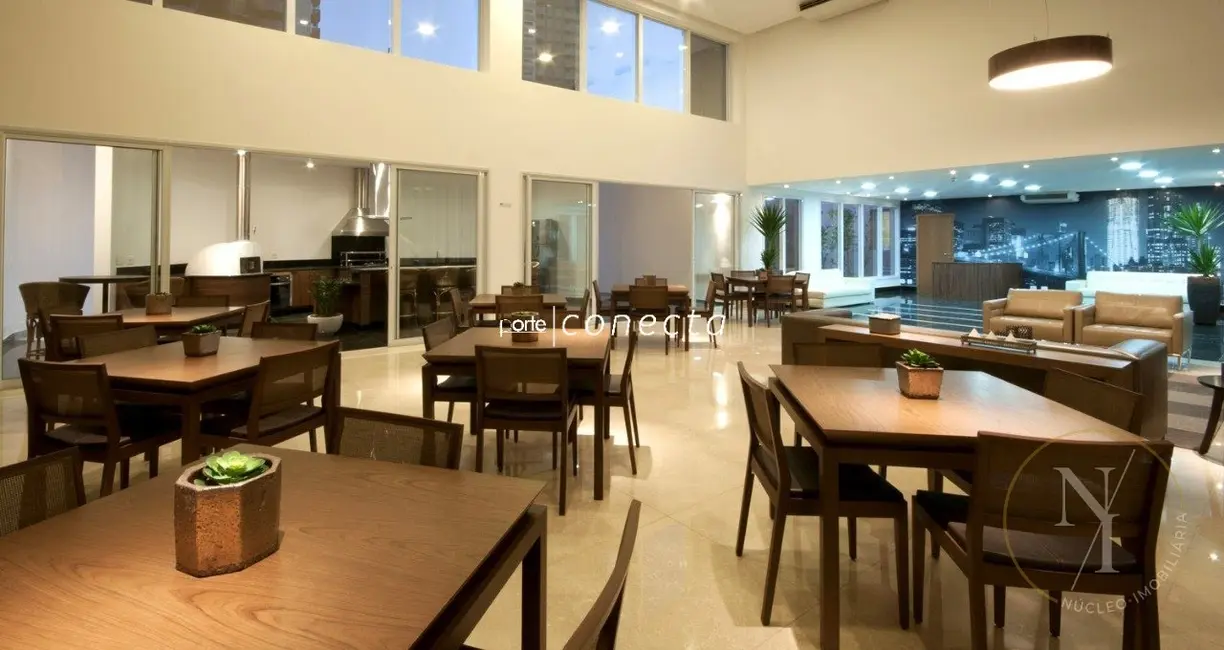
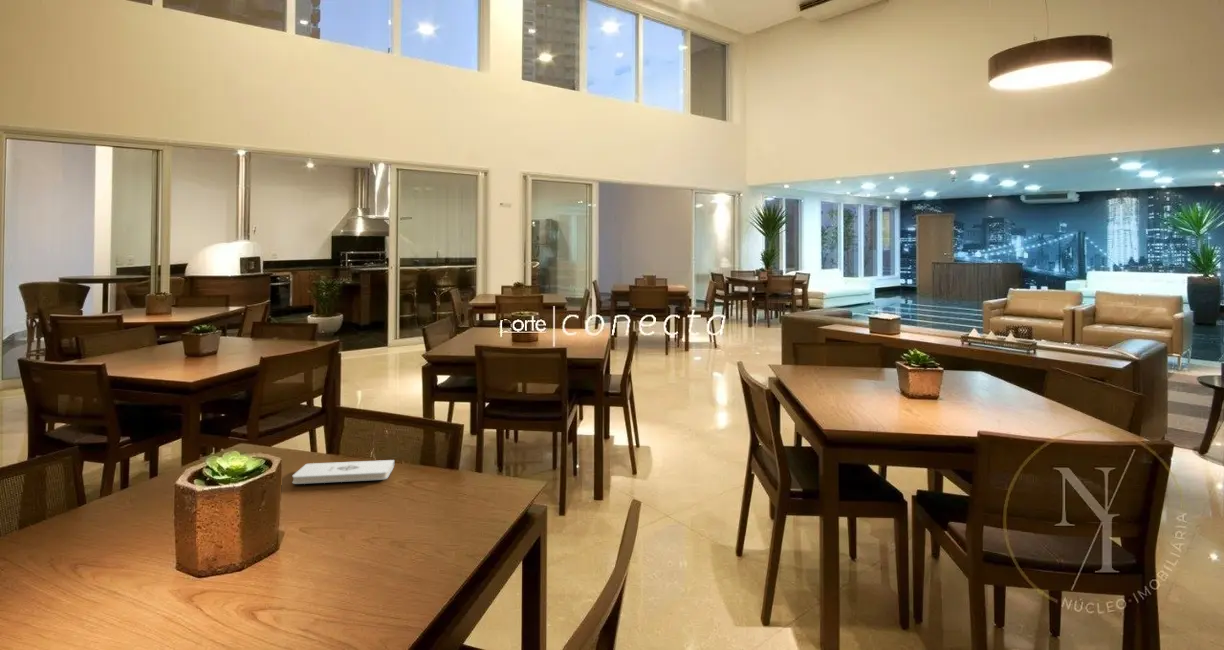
+ notepad (345, 471)
